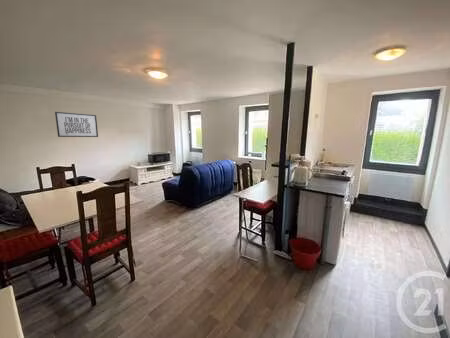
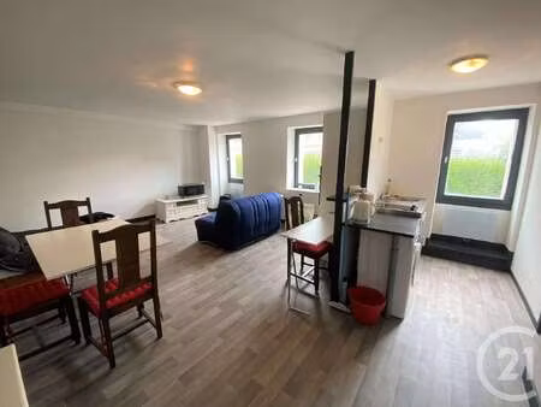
- mirror (78, 125)
